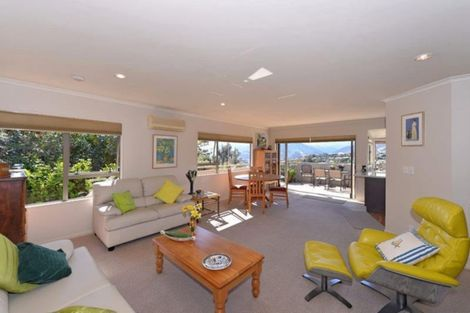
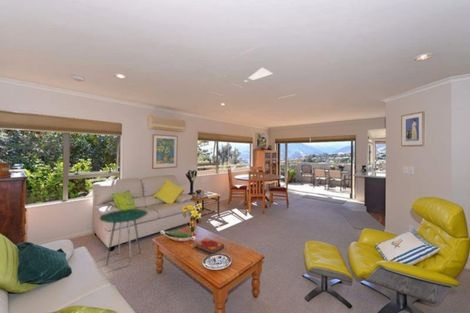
+ hardback book (209, 245)
+ side table (120, 236)
